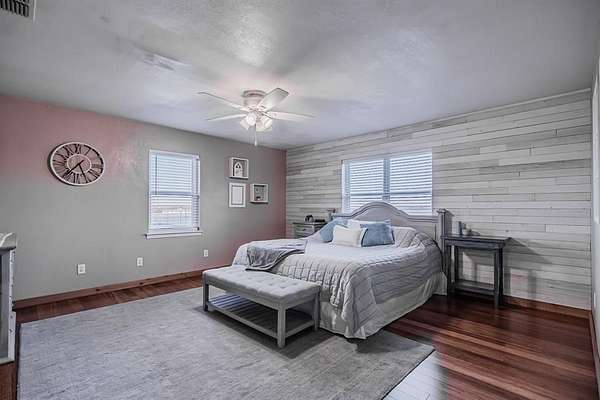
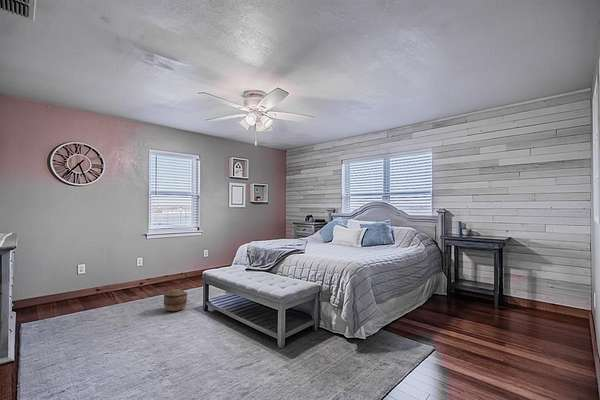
+ basket (175, 299)
